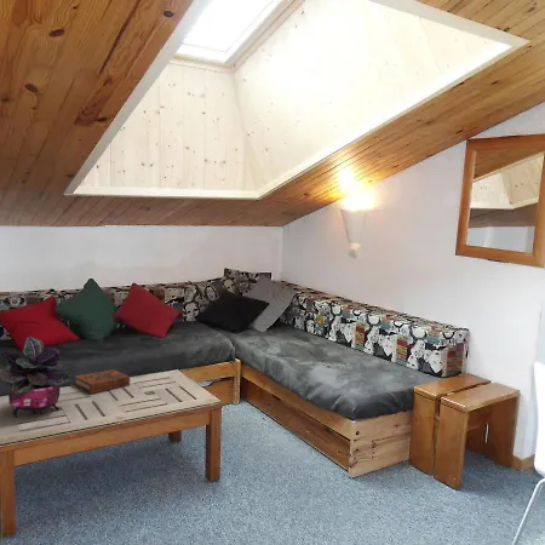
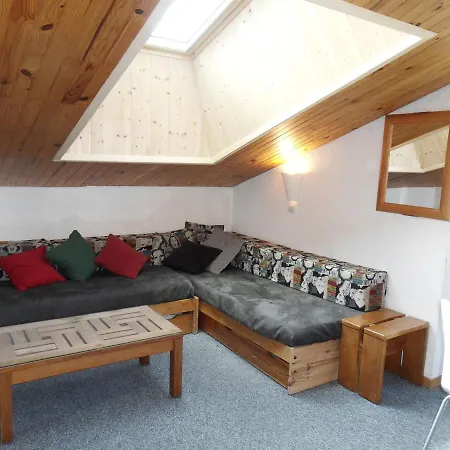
- potted plant (34, 375)
- book (102, 380)
